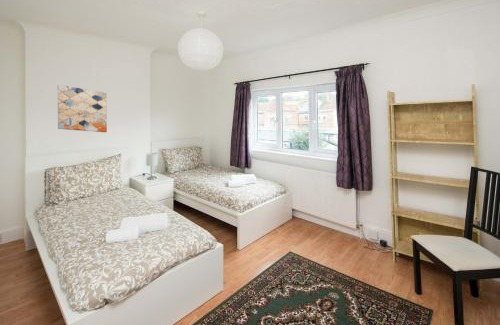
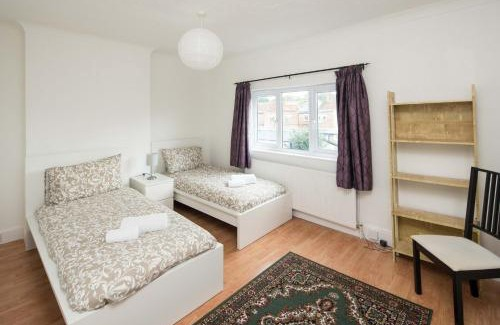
- wall art (83, 109)
